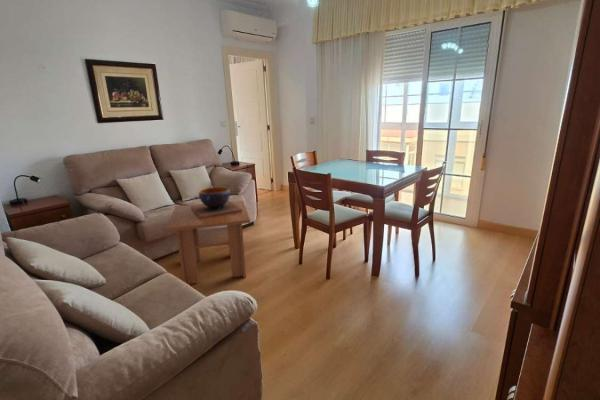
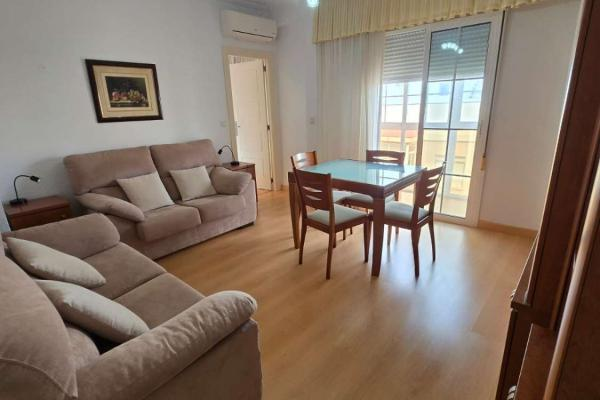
- coffee table (212, 240)
- decorative bowl (215, 199)
